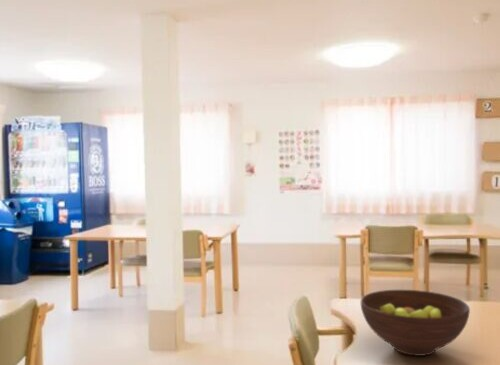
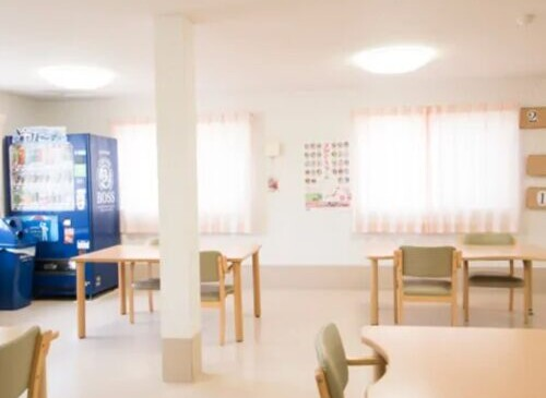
- fruit bowl (413, 325)
